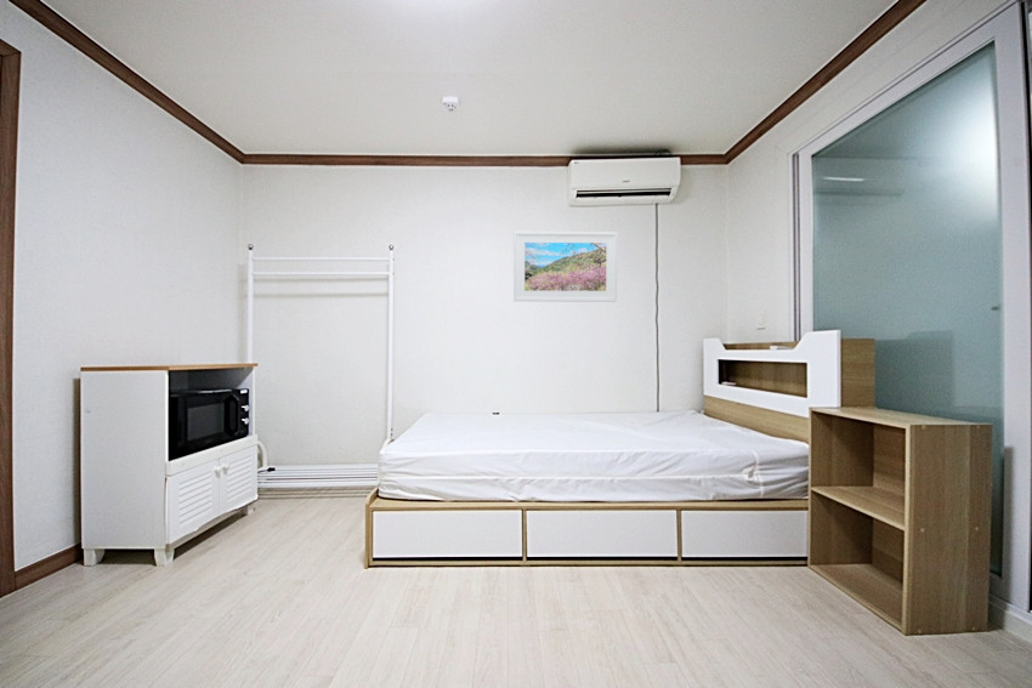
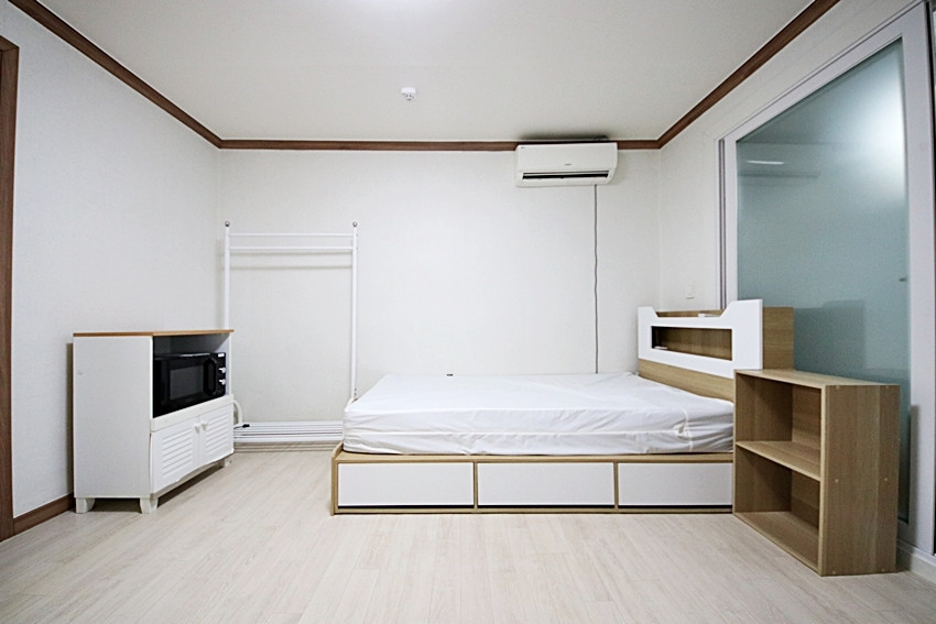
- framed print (565, 266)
